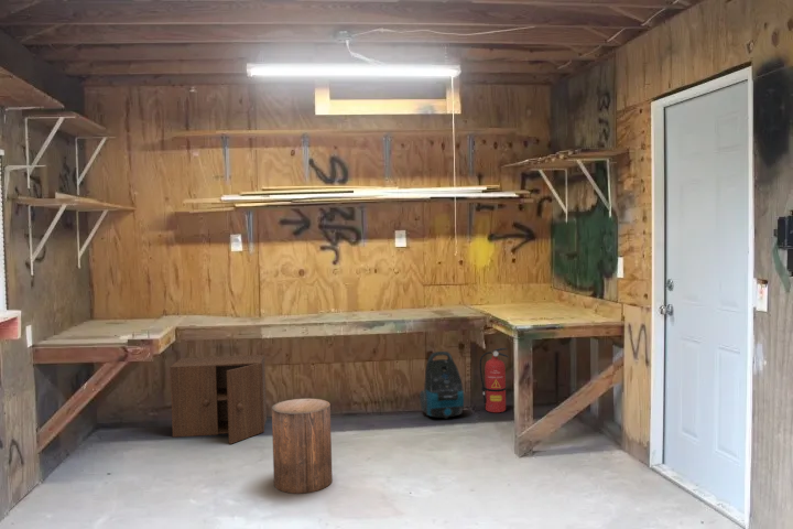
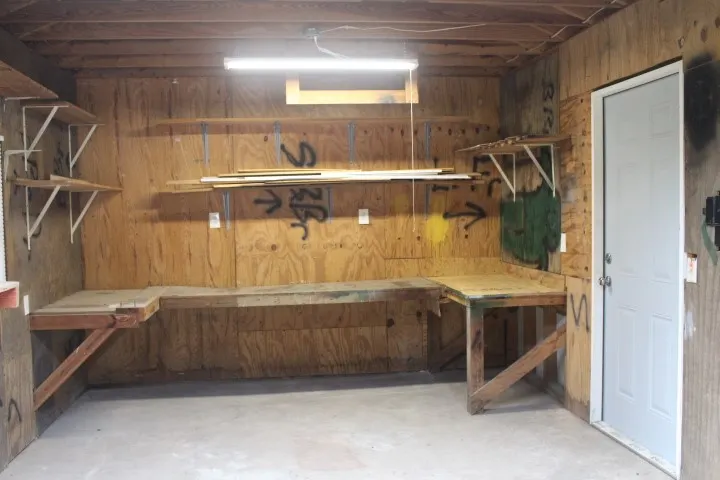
- cabinet (218, 398)
- vacuum cleaner (442, 384)
- fire extinguisher (495, 379)
- stool (302, 443)
